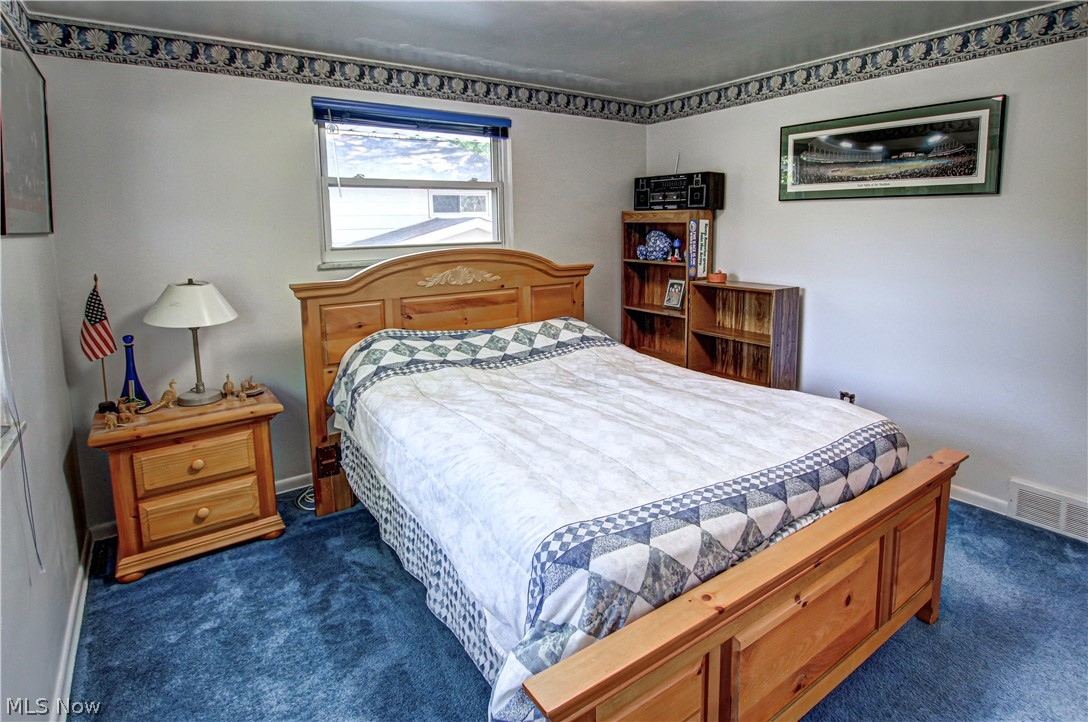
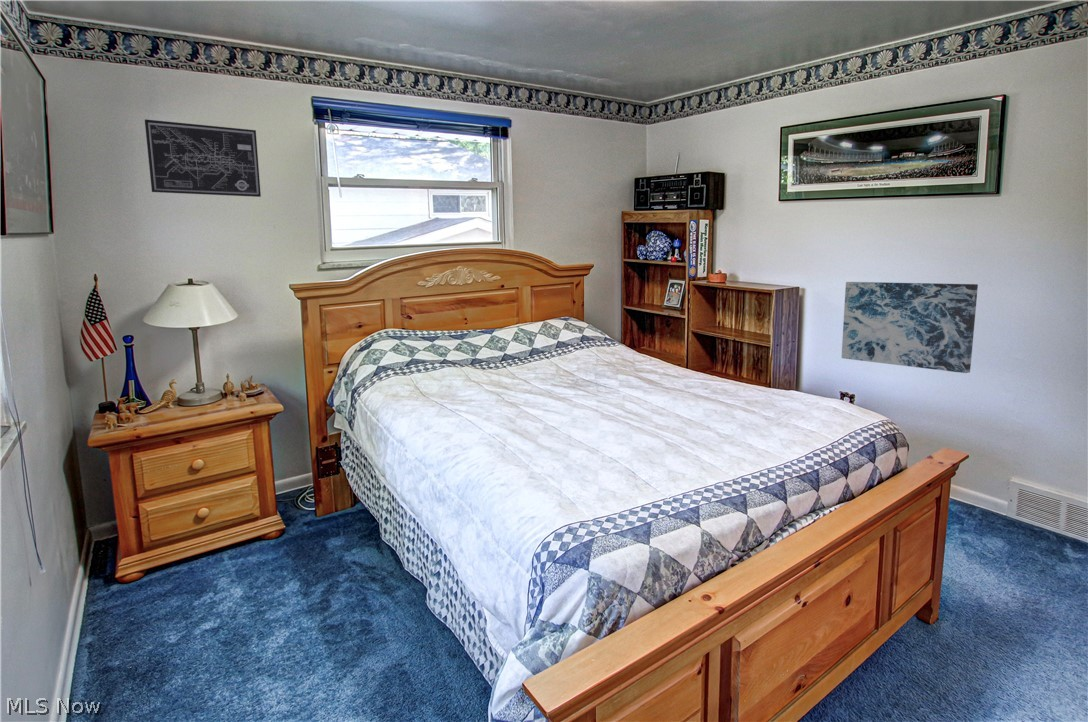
+ wall art (904, 324)
+ wall art (205, 160)
